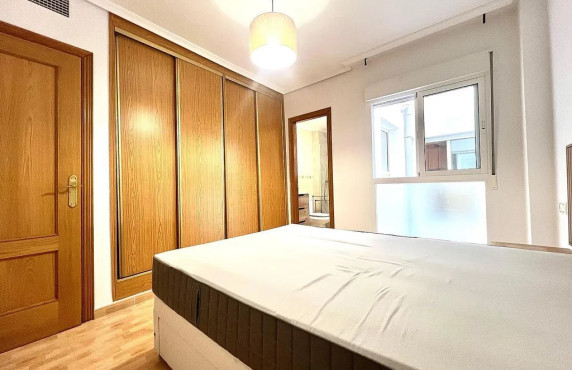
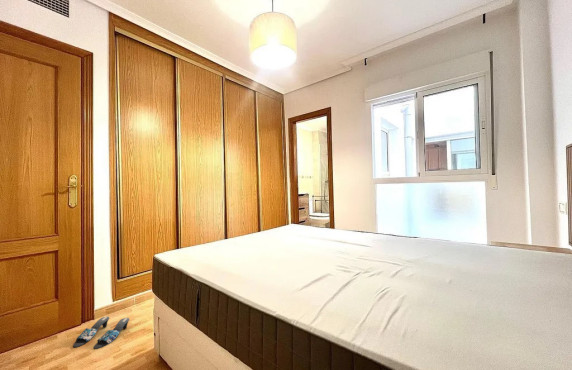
+ slippers (104, 334)
